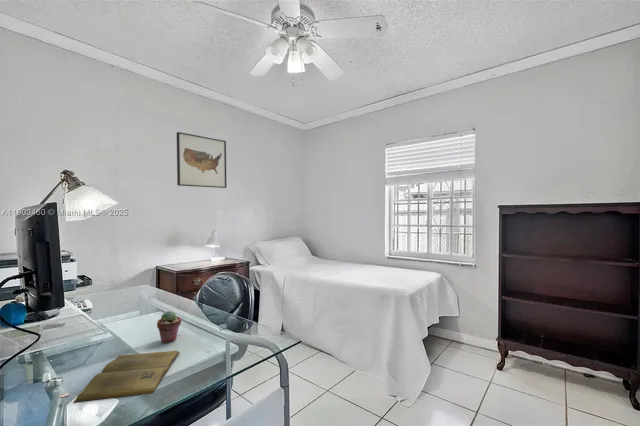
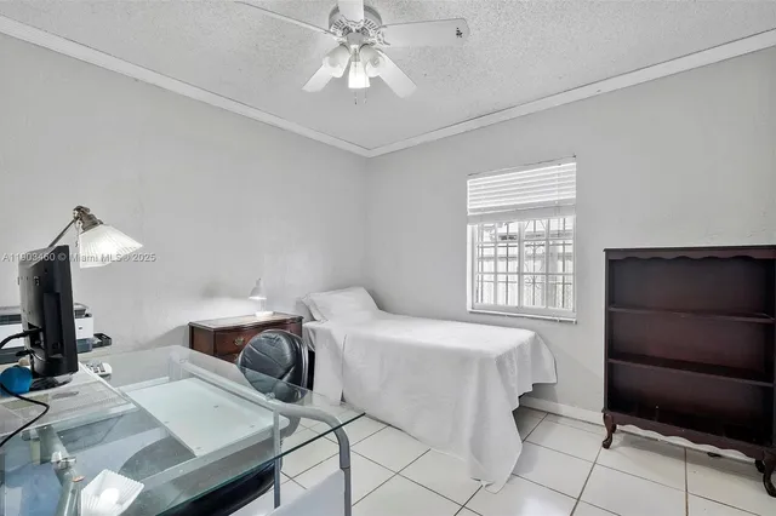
- book (134, 370)
- wall art (203, 161)
- potted succulent (169, 325)
